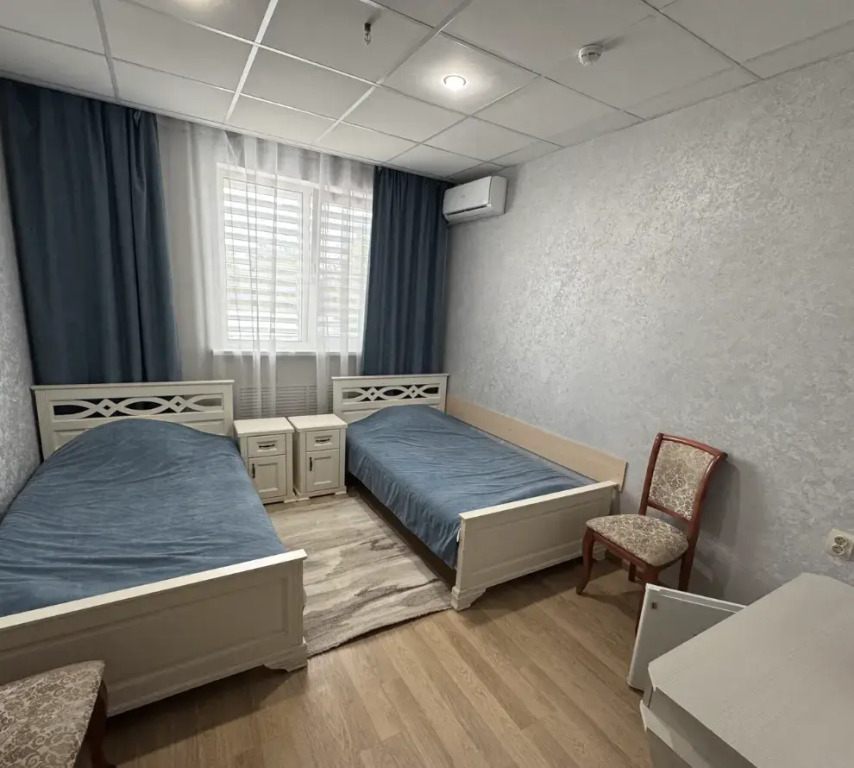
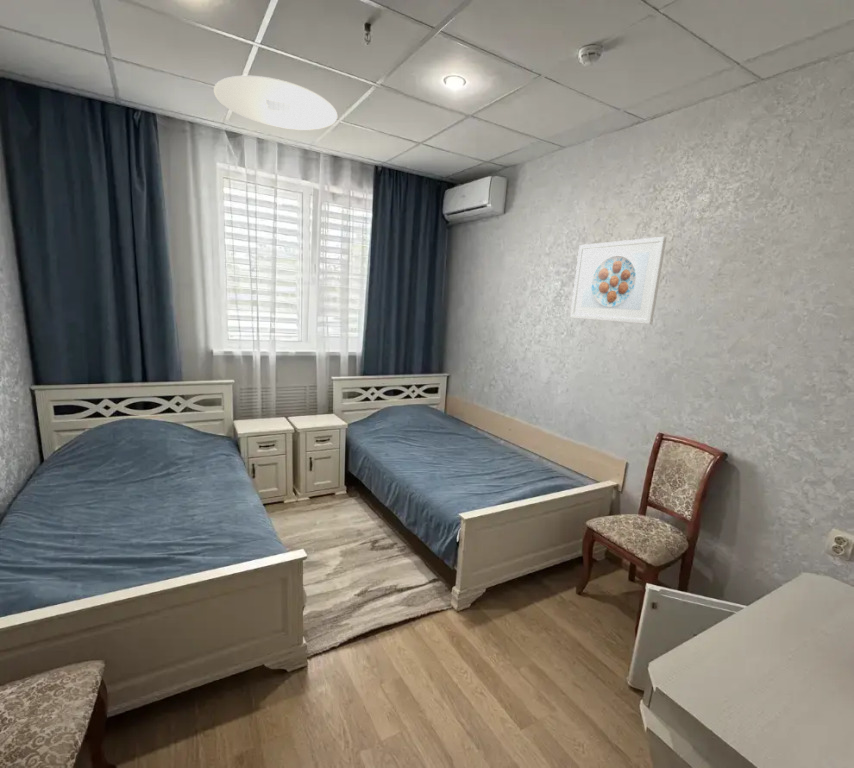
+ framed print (613, 281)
+ ceiling light (278, 100)
